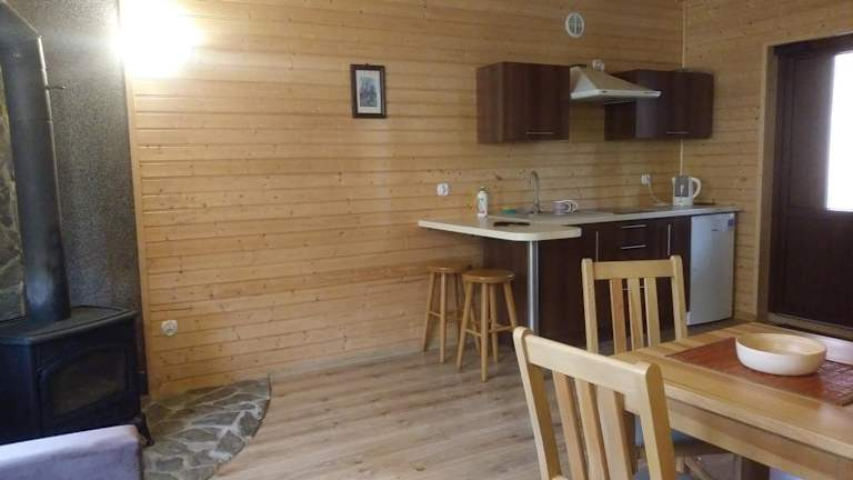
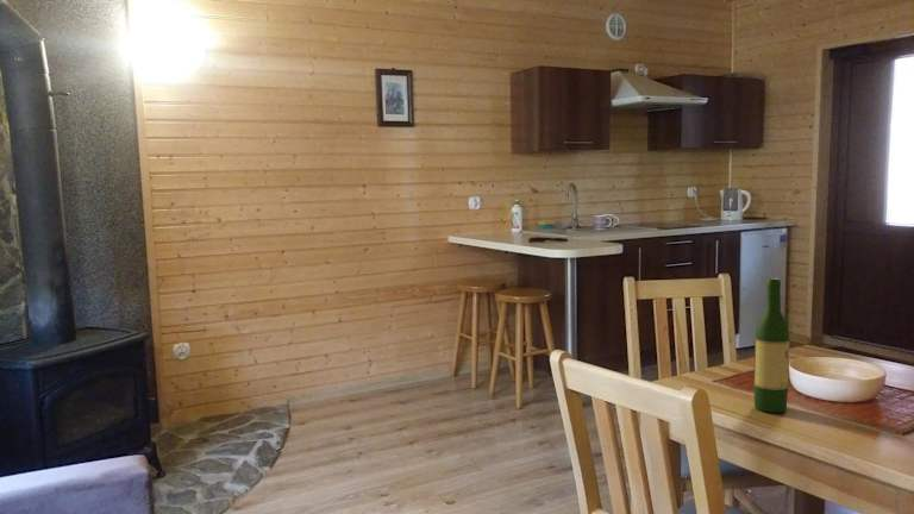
+ wine bottle (772, 344)
